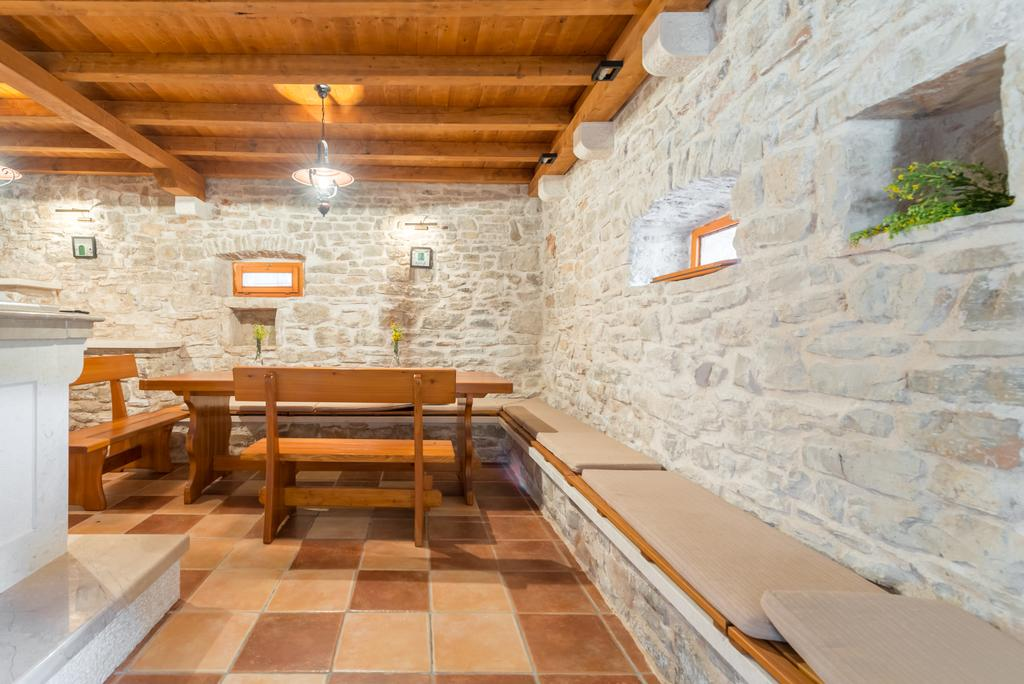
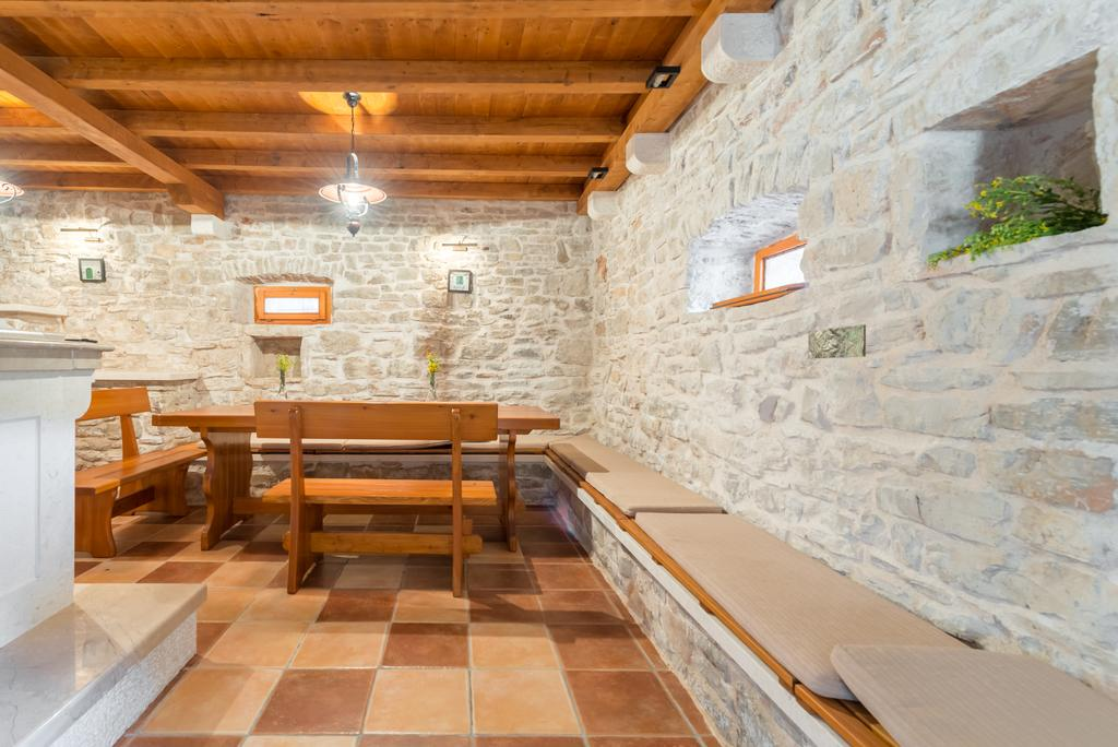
+ decorative tile (834, 342)
